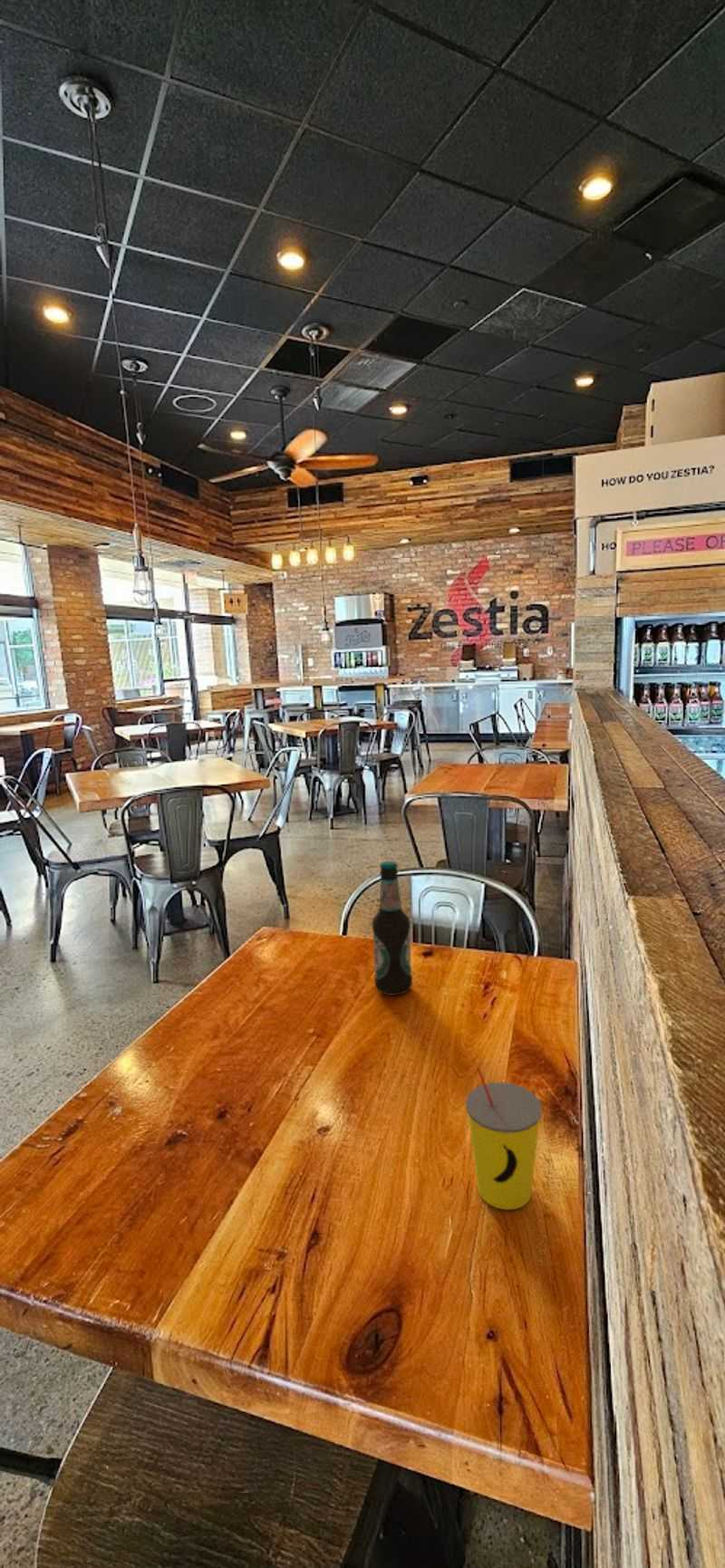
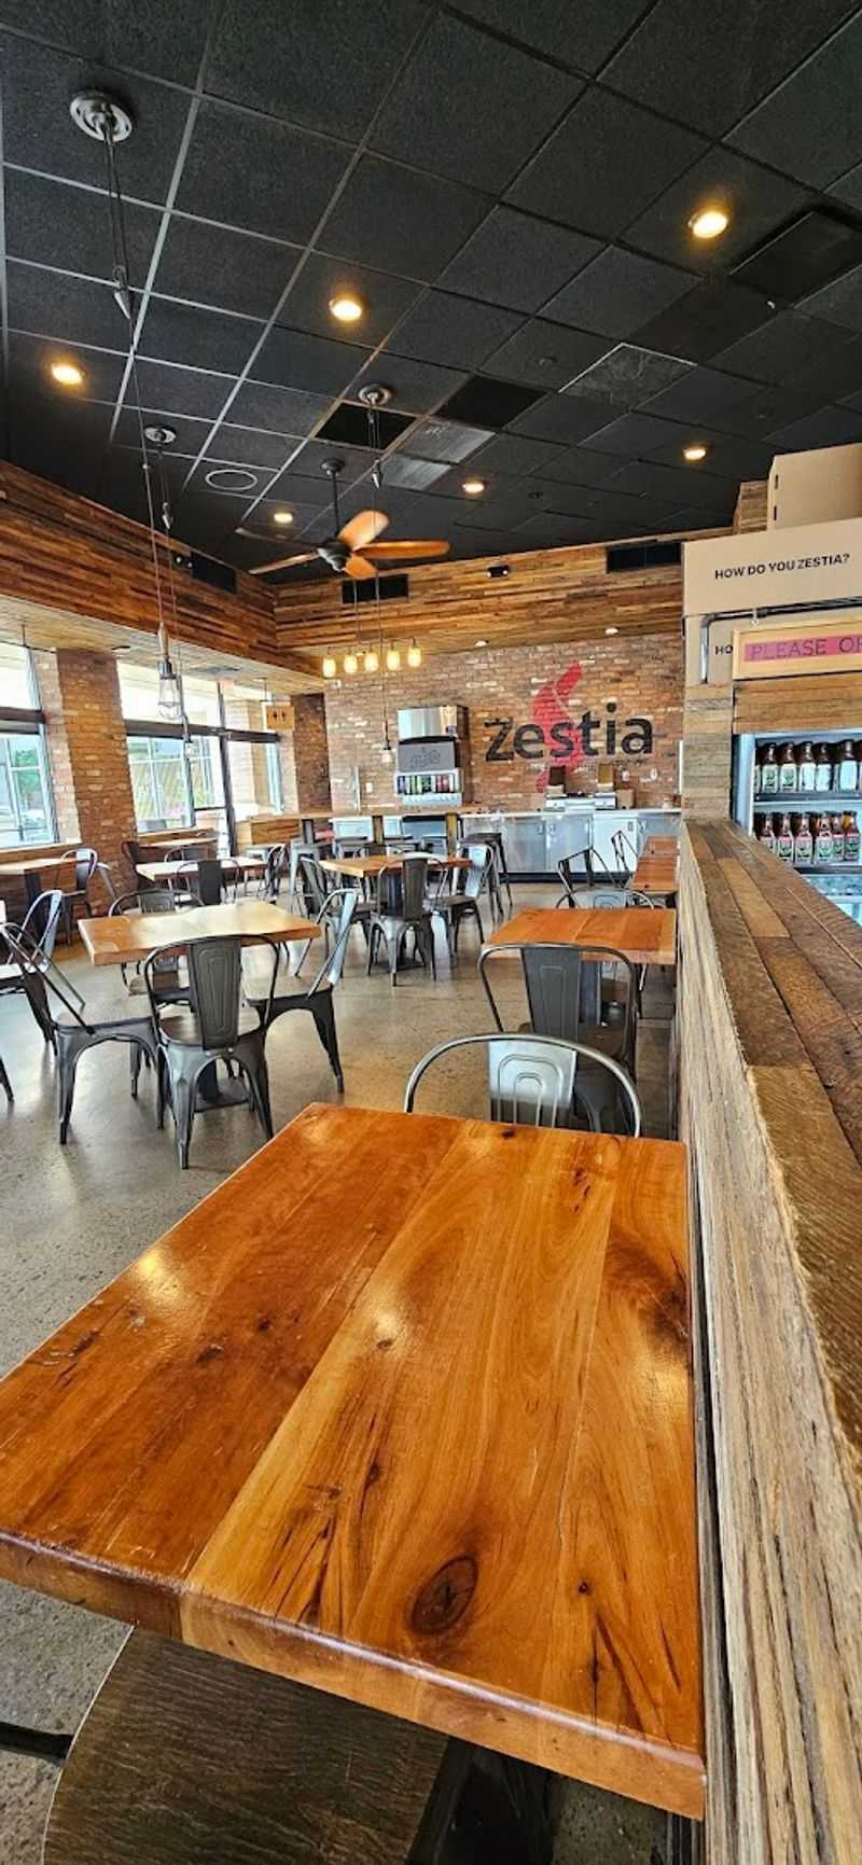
- straw (503, 1130)
- bottle (391, 927)
